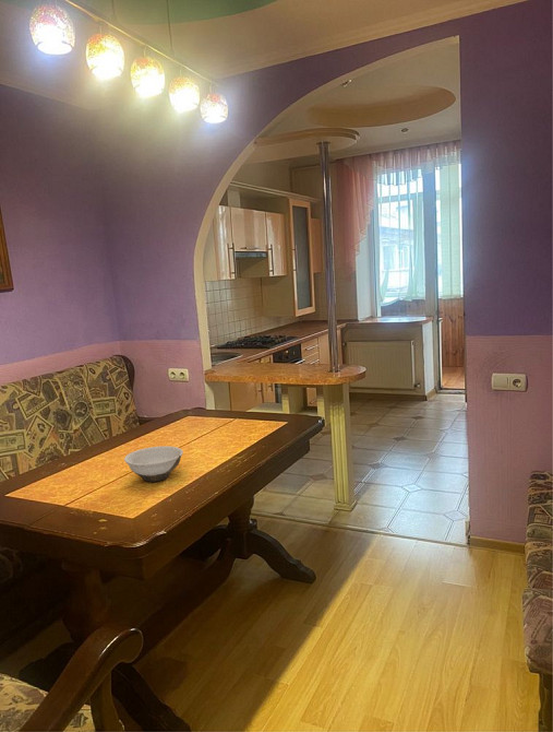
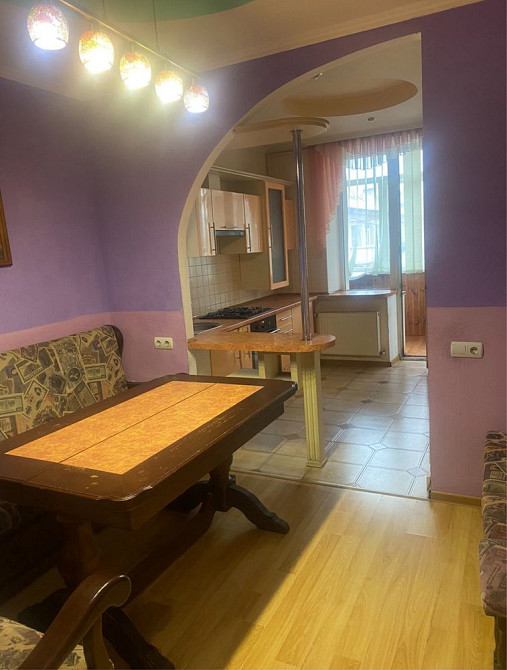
- bowl (155, 465)
